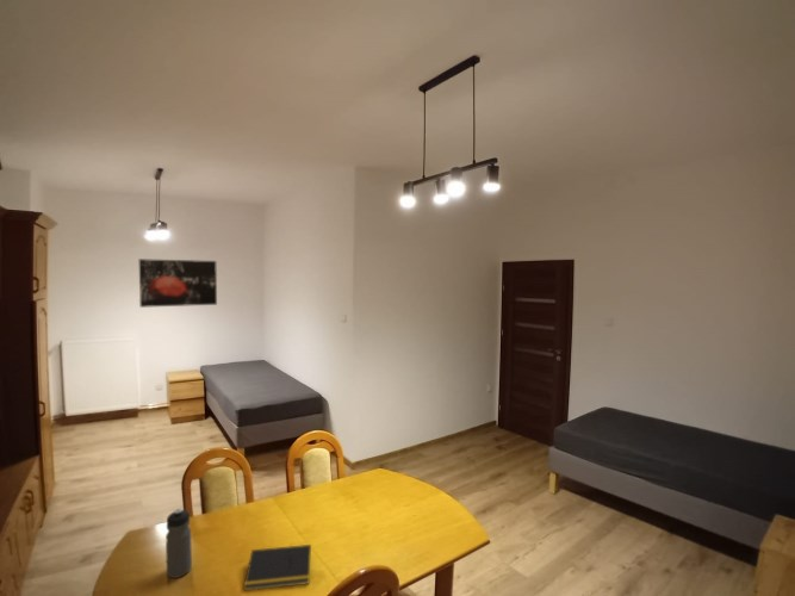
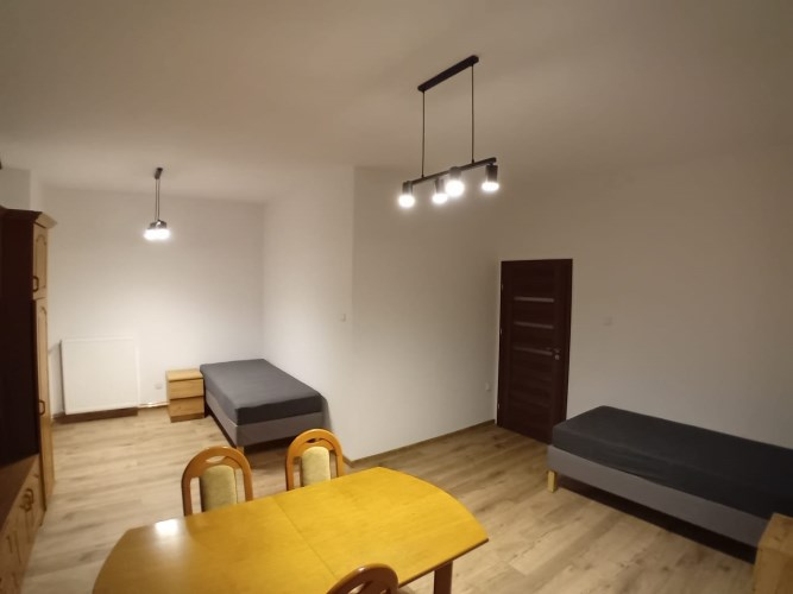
- notepad (279, 566)
- wall art (179, 283)
- water bottle (178, 540)
